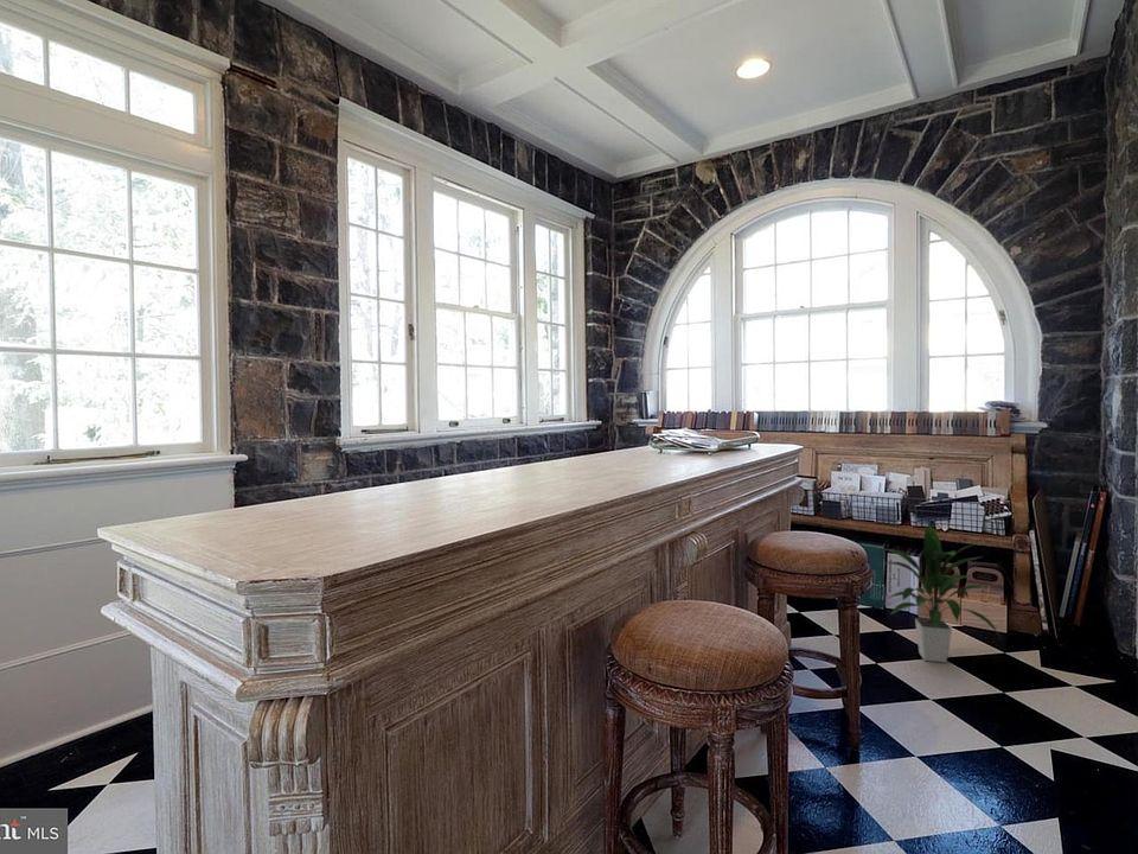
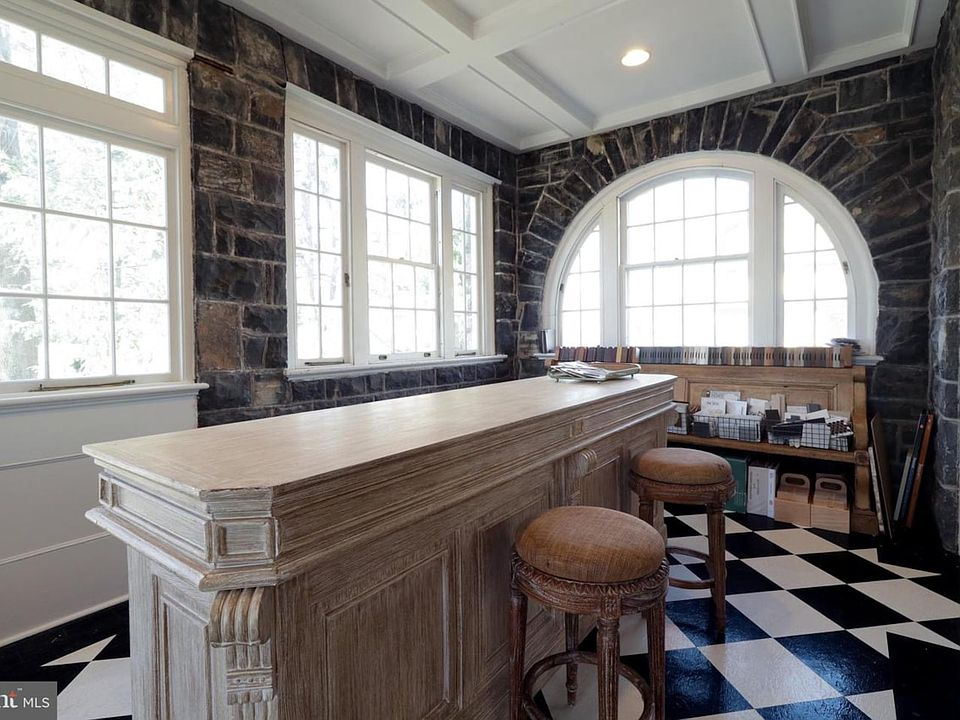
- indoor plant (939, 593)
